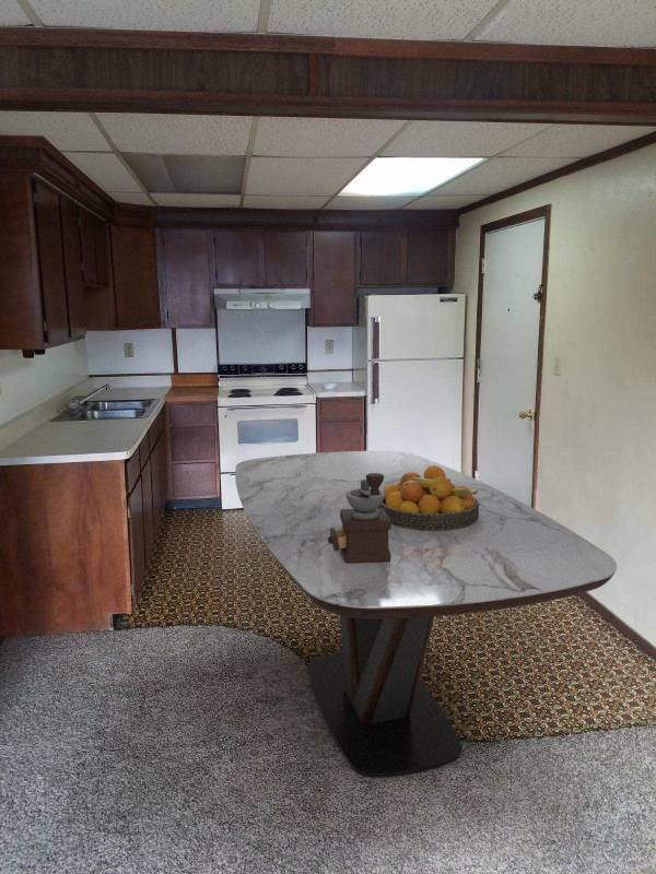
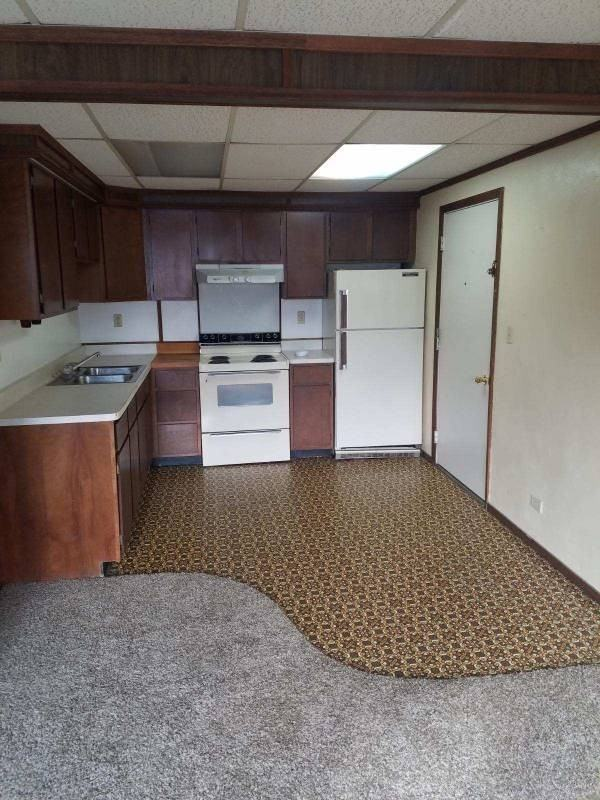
- fruit bowl (427, 493)
- dining table (377, 604)
- coffee grinder (360, 513)
